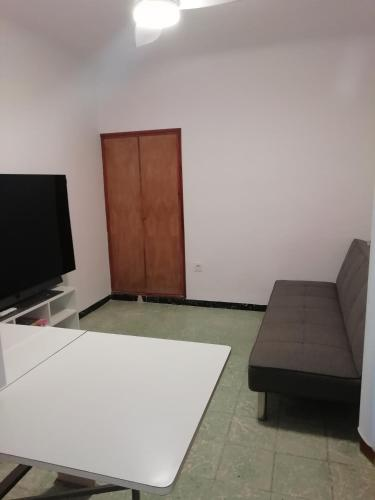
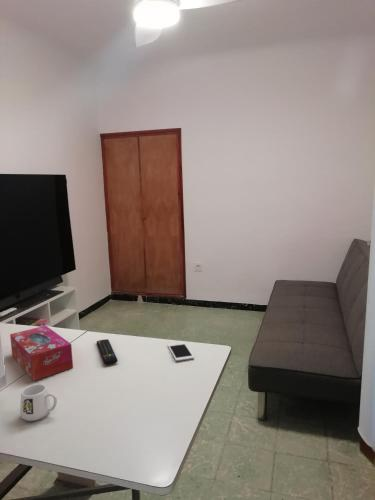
+ mug (39, 402)
+ cell phone (180, 351)
+ tissue box (40, 350)
+ remote control (106, 351)
